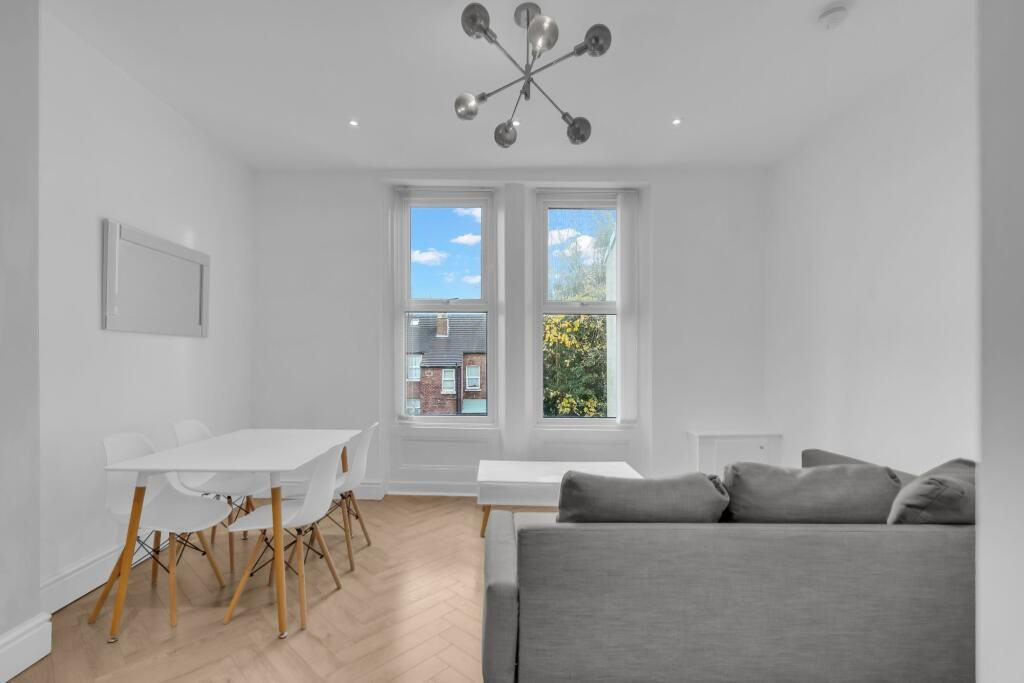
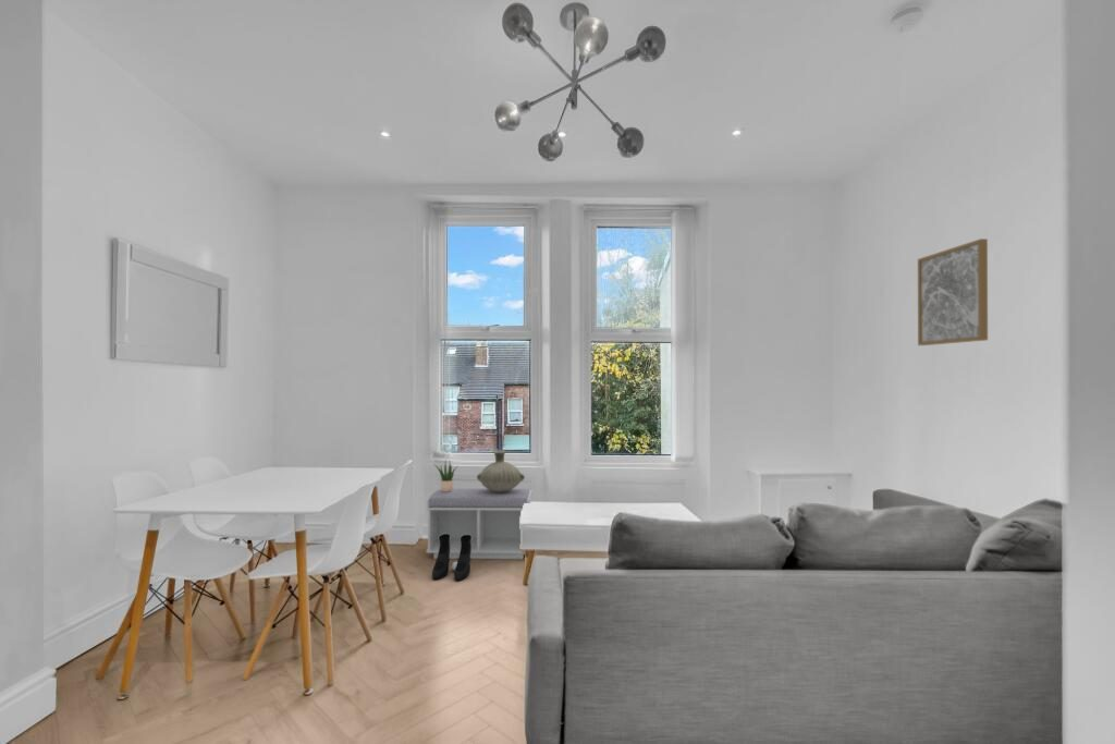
+ wall art (949, 296)
+ boots (449, 554)
+ bench (480, 522)
+ potted plant (446, 474)
+ vase (500, 471)
